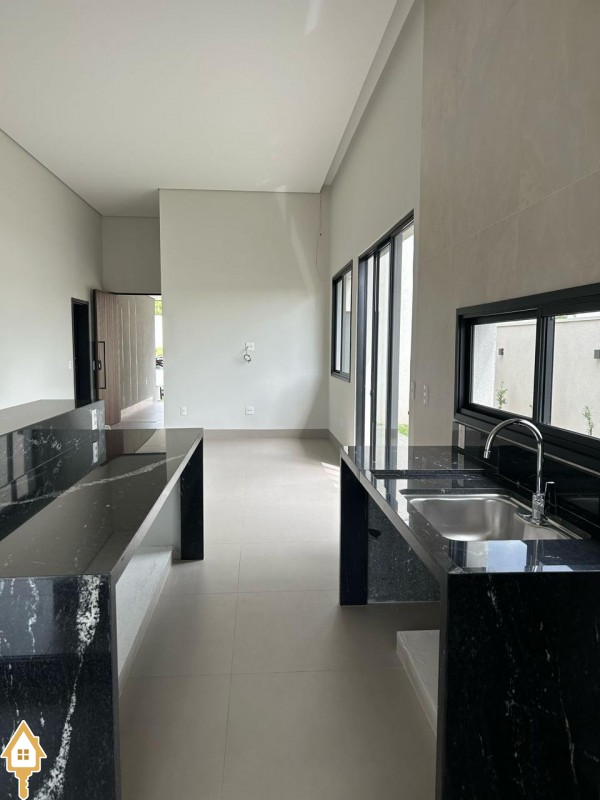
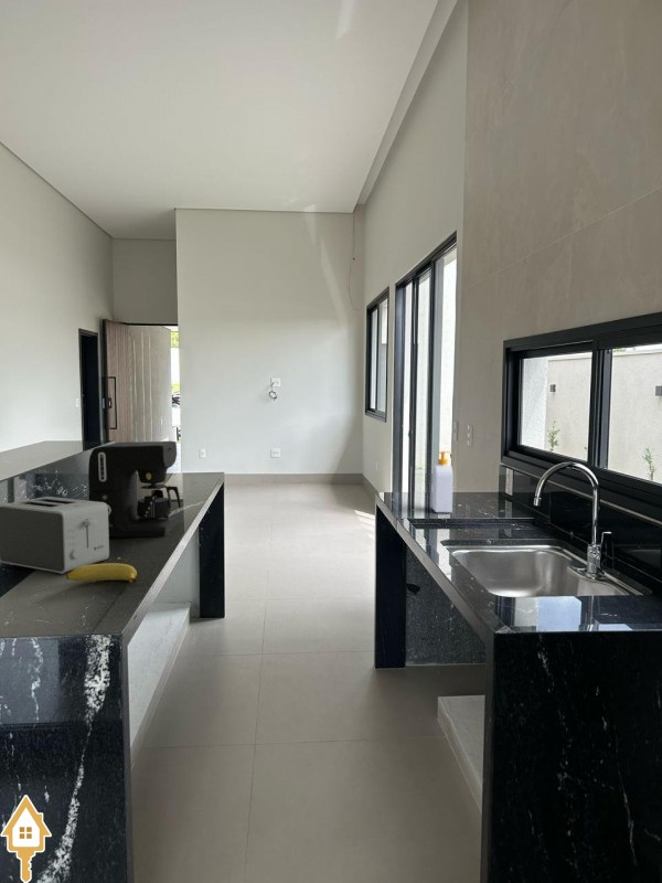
+ banana (103, 575)
+ coffee maker (140, 487)
+ soap bottle (442, 480)
+ toaster (56, 533)
